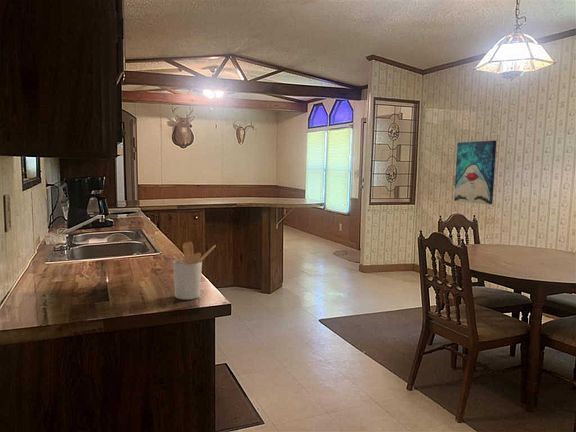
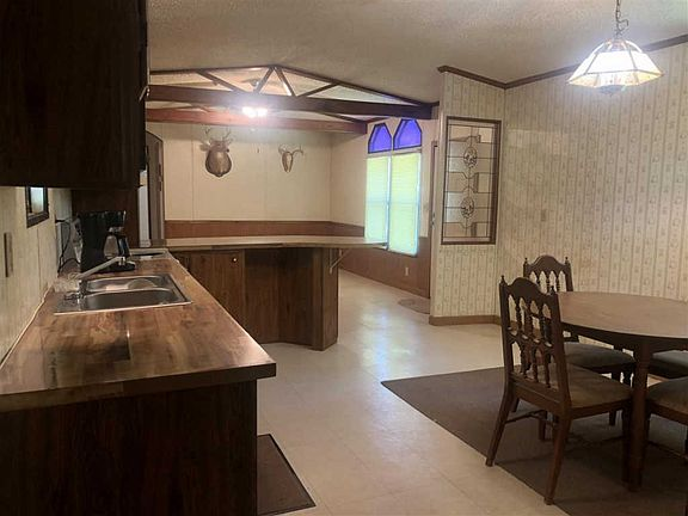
- wall art (474, 172)
- utensil holder (195, 270)
